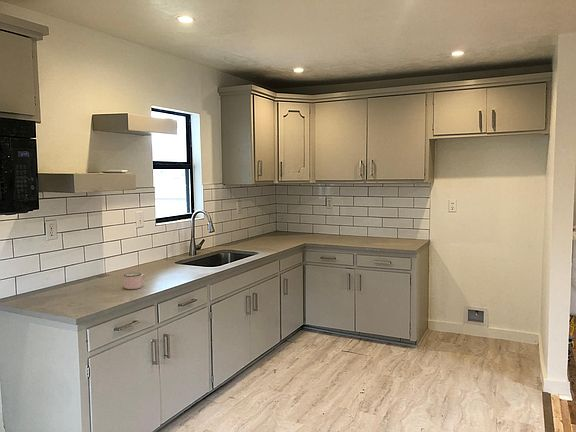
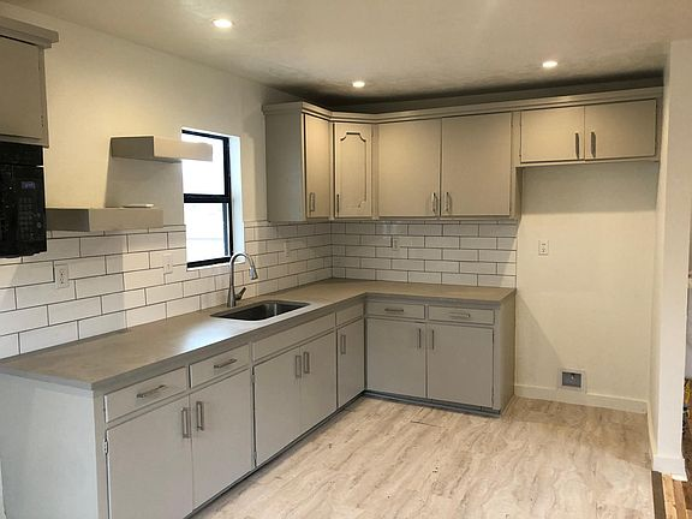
- mug (135, 280)
